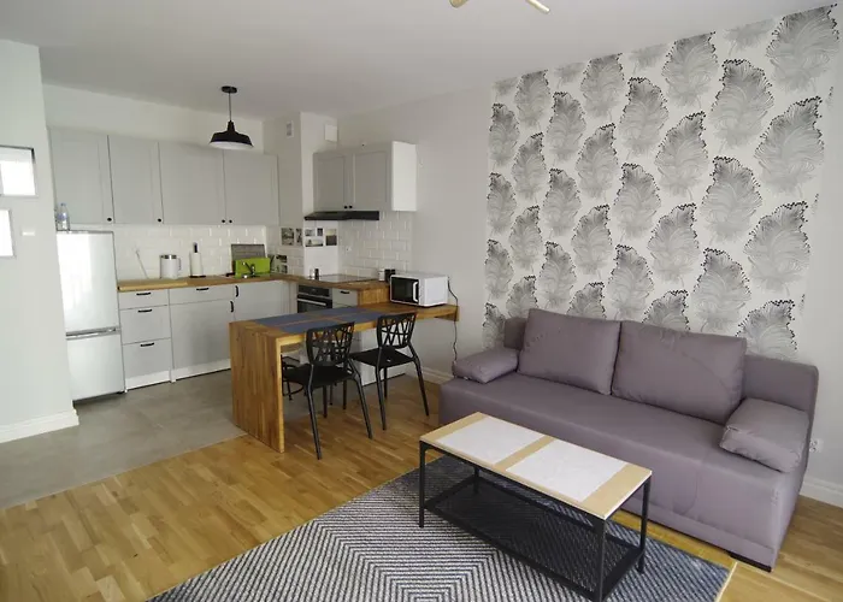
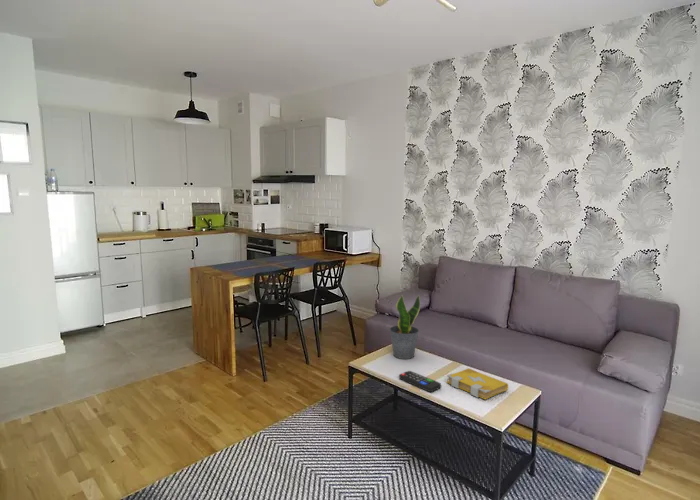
+ remote control (419, 380)
+ potted plant (404, 323)
+ spell book (474, 381)
